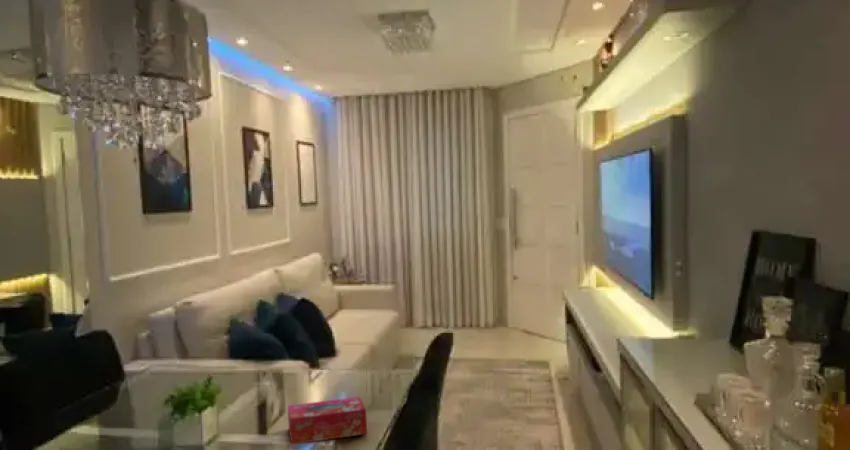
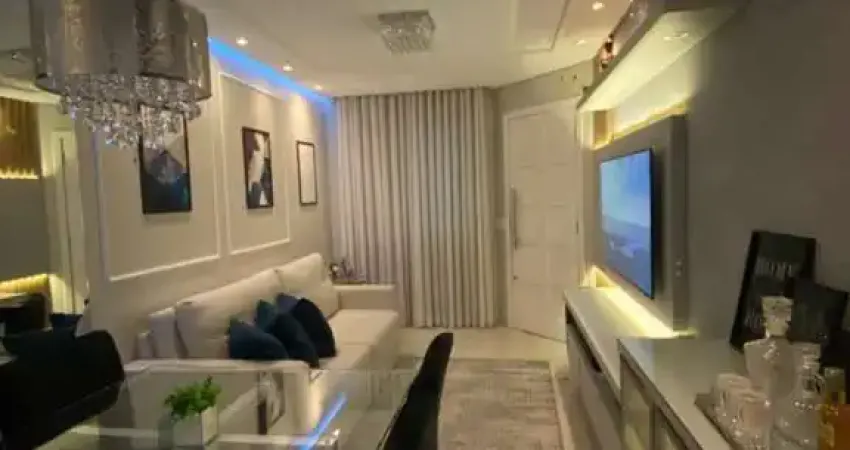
- tissue box (326, 419)
